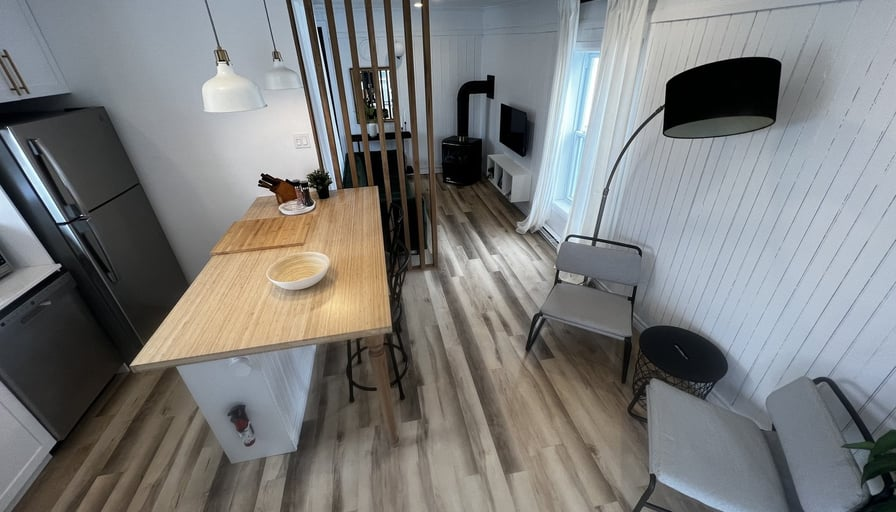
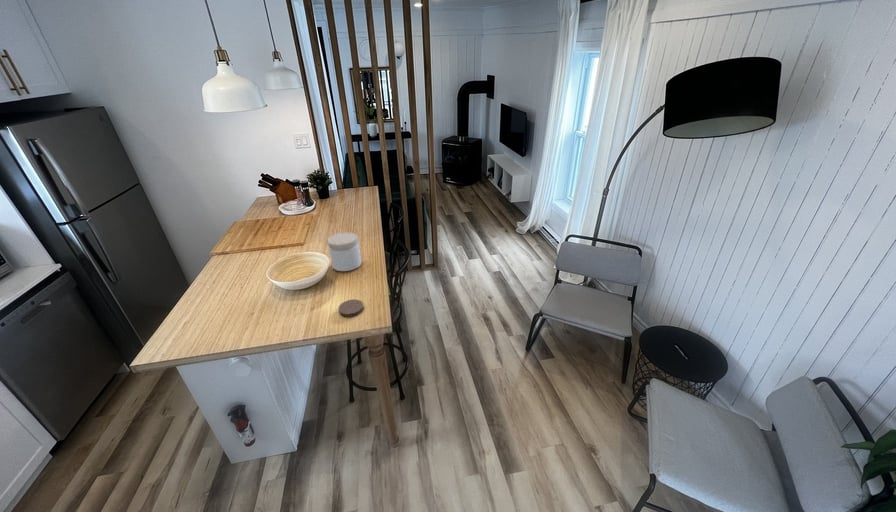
+ coaster (351, 307)
+ jar (345, 251)
